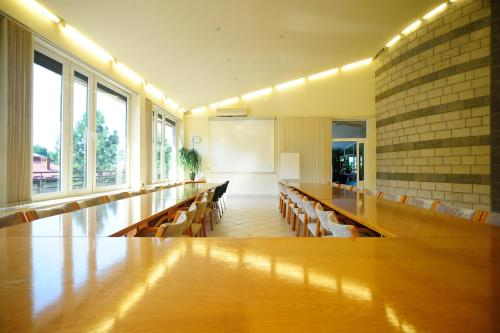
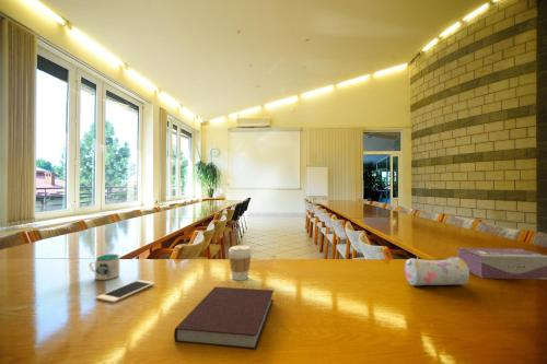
+ notebook (231, 312)
+ tissue box (501, 261)
+ coffee cup (240, 261)
+ mug (104, 267)
+ cell phone (127, 290)
+ pencil case (435, 270)
